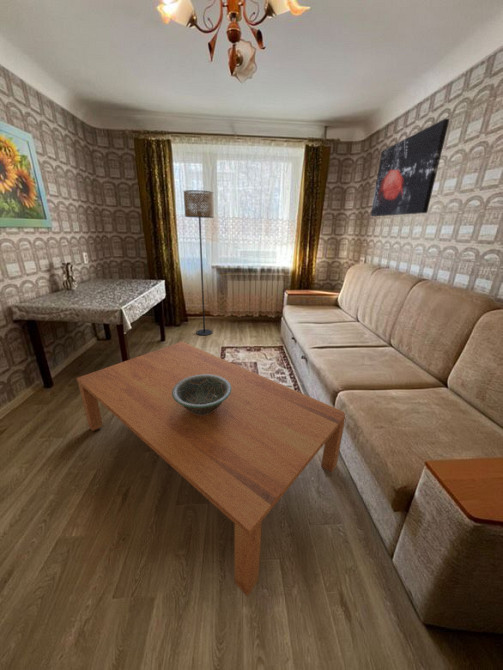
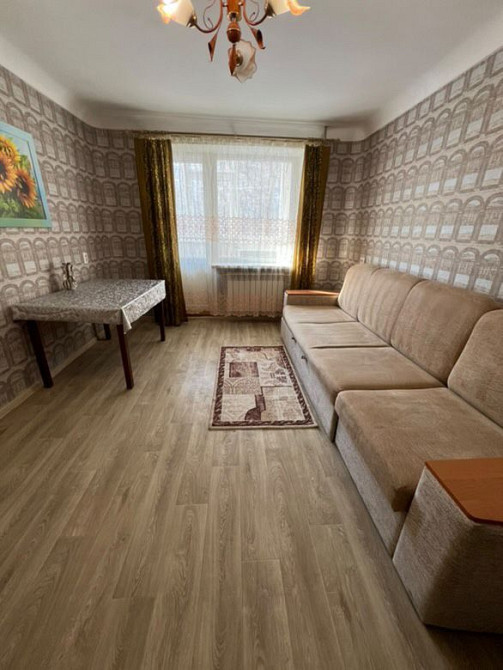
- coffee table (202, 420)
- wall art (401, 178)
- floor lamp (201, 268)
- decorative bowl (202, 397)
